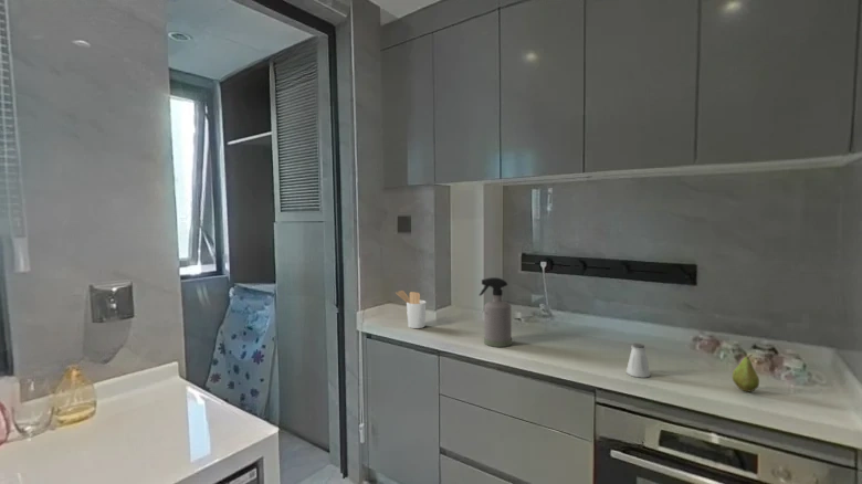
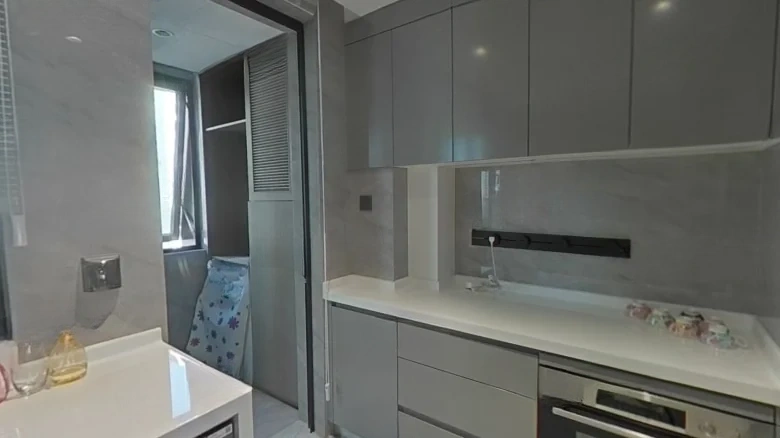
- saltshaker (638, 359)
- spray bottle (495, 309)
- utensil holder (411, 307)
- fruit (746, 370)
